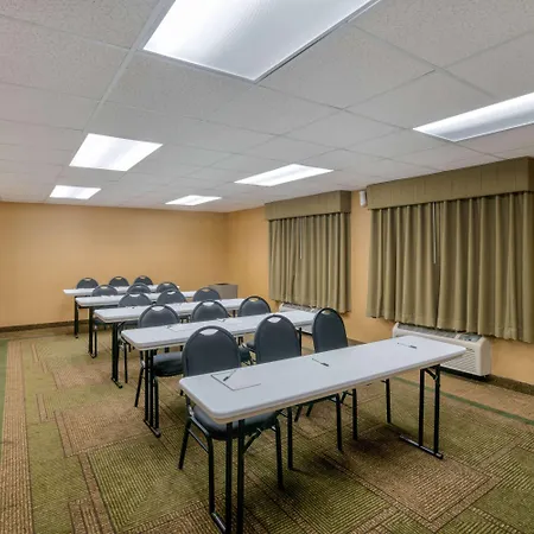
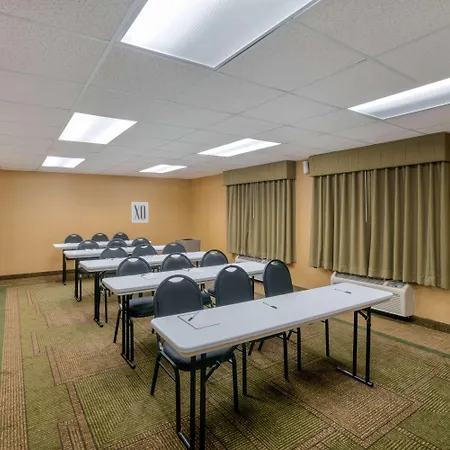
+ wall art (140, 212)
